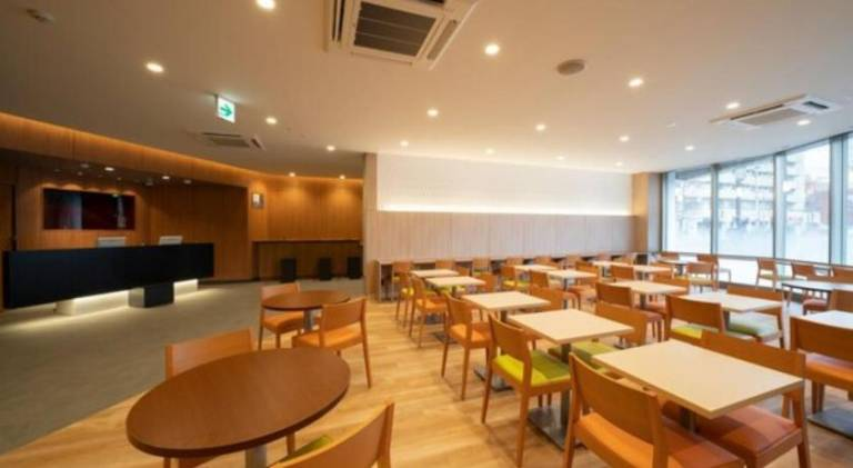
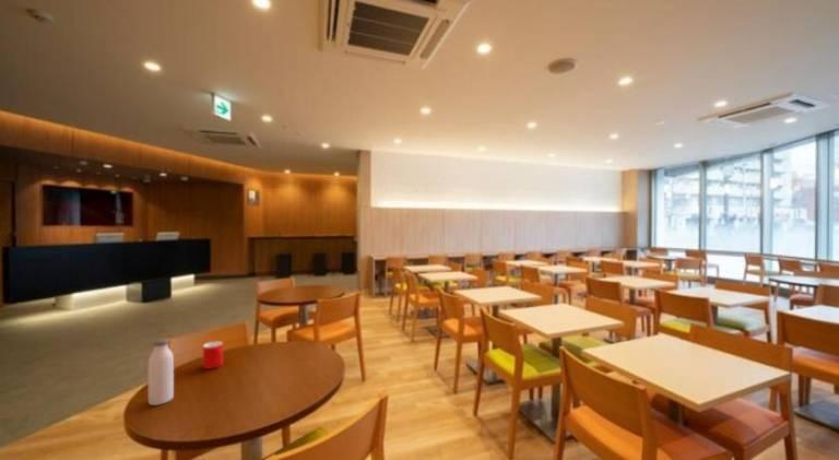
+ cup (214, 355)
+ water bottle (161, 369)
